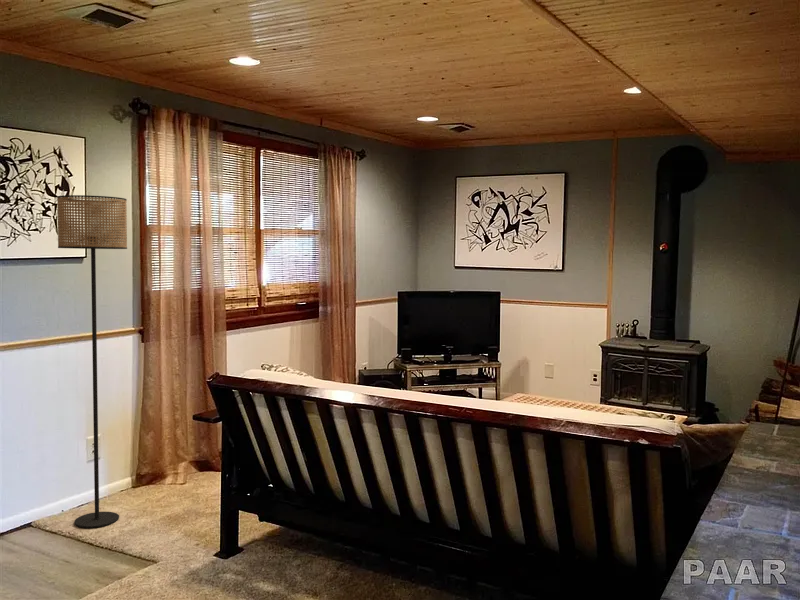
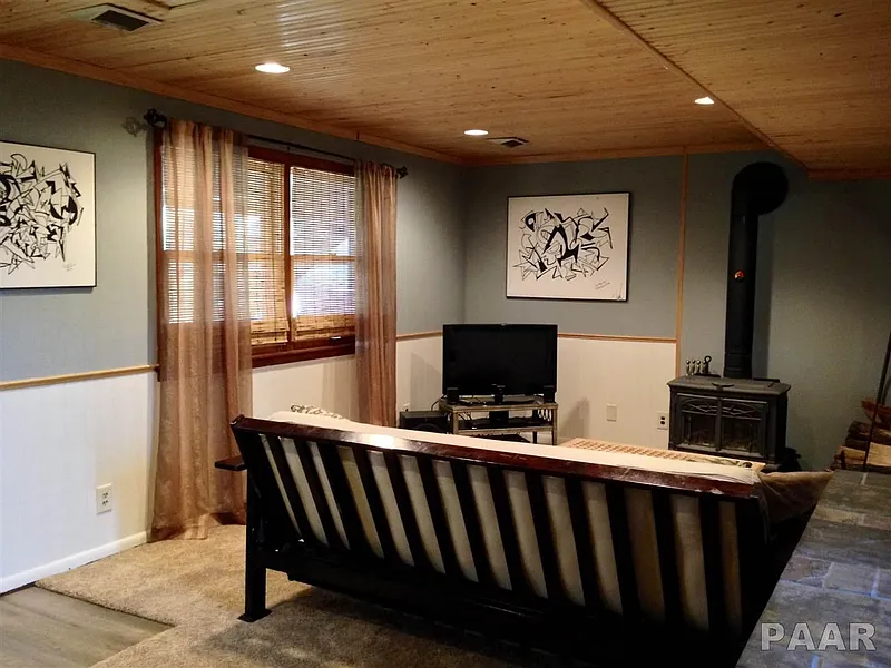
- floor lamp (94, 361)
